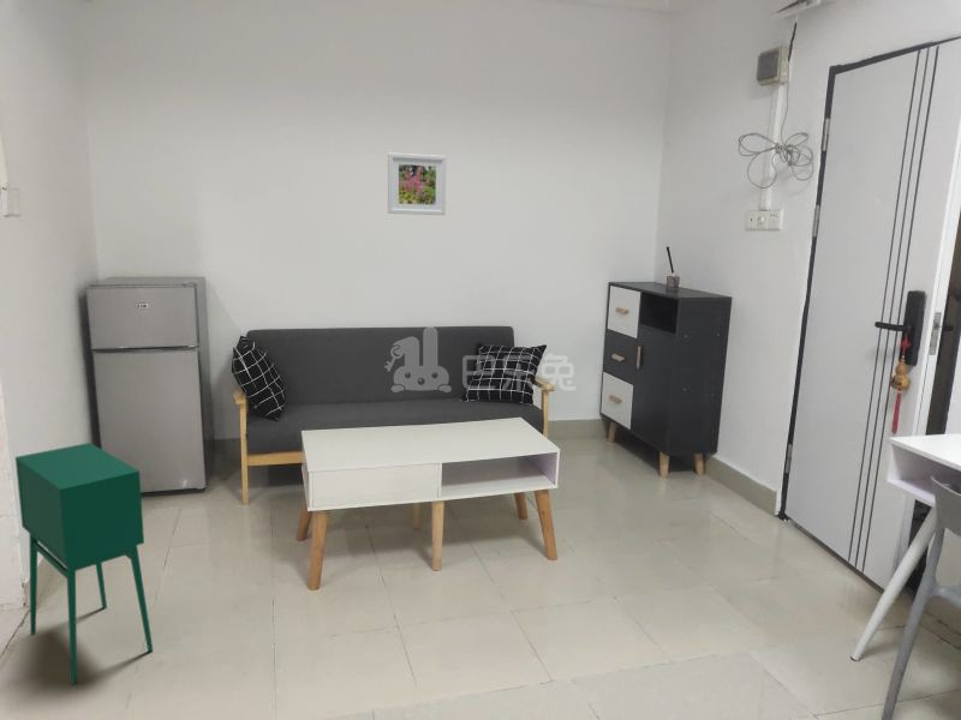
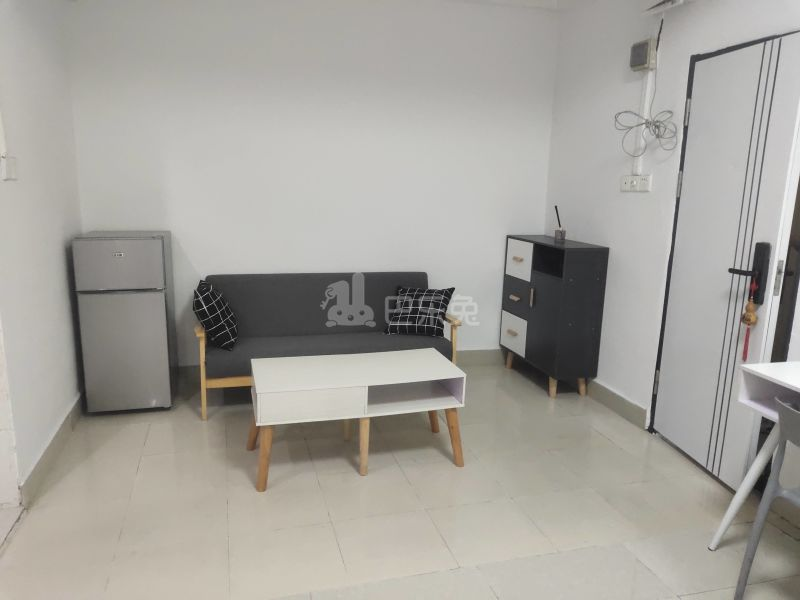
- storage cabinet (83, 554)
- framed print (417, 184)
